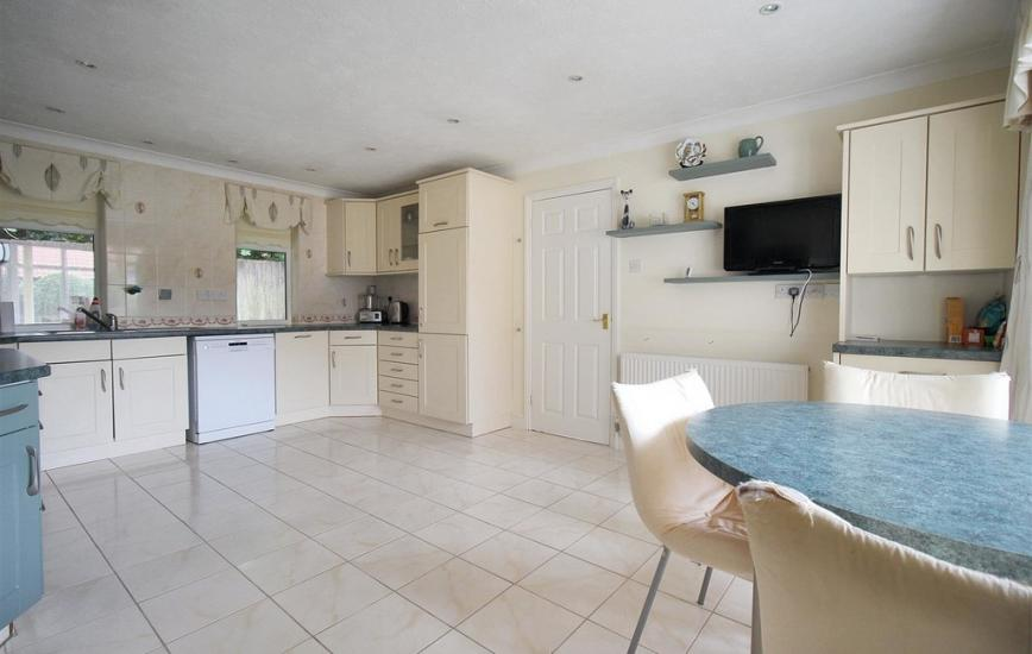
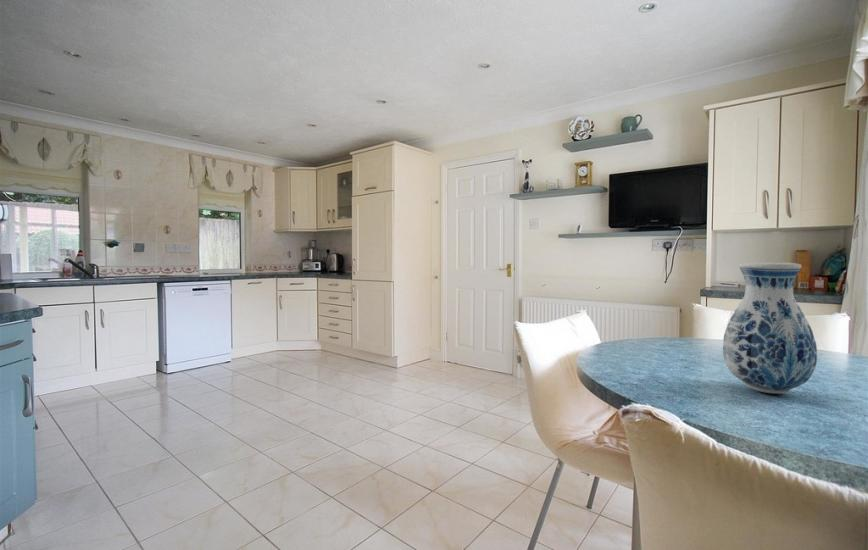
+ vase (767, 327)
